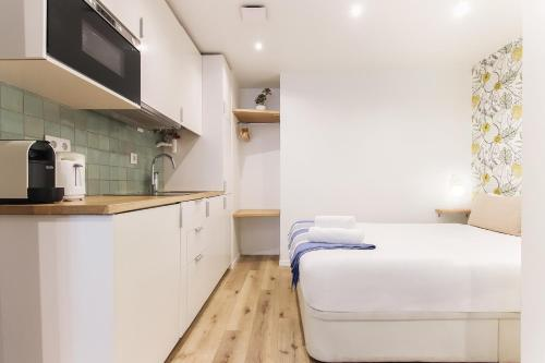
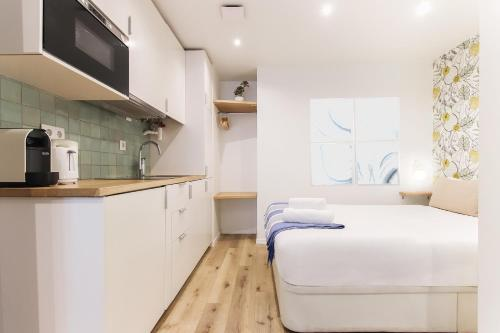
+ wall art (353, 143)
